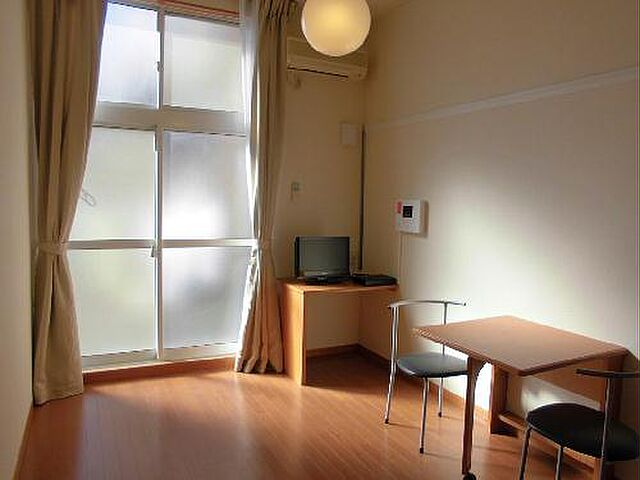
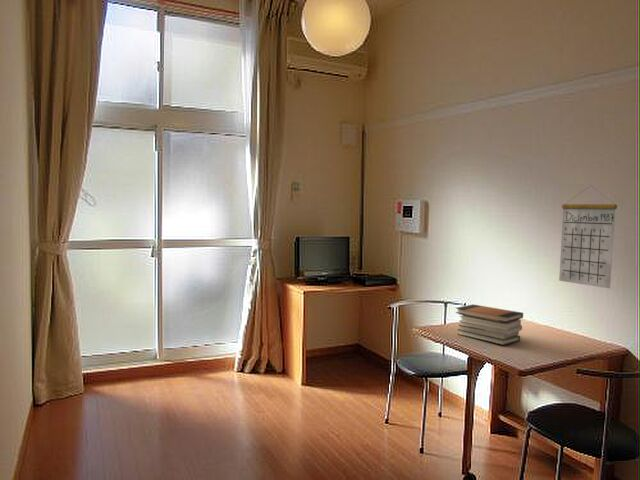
+ book stack (489, 323)
+ calendar (586, 235)
